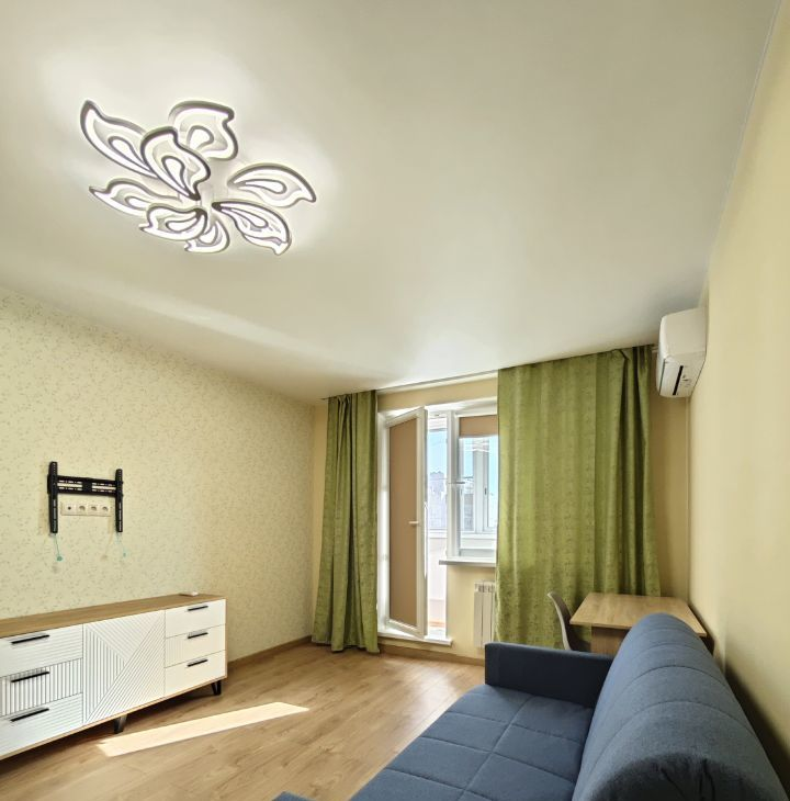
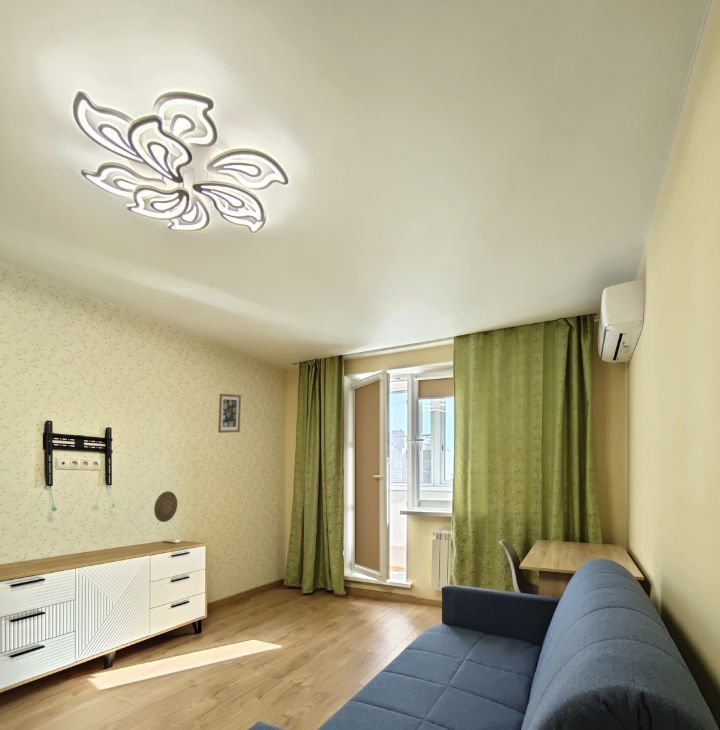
+ decorative plate (166, 506)
+ wall art (229, 413)
